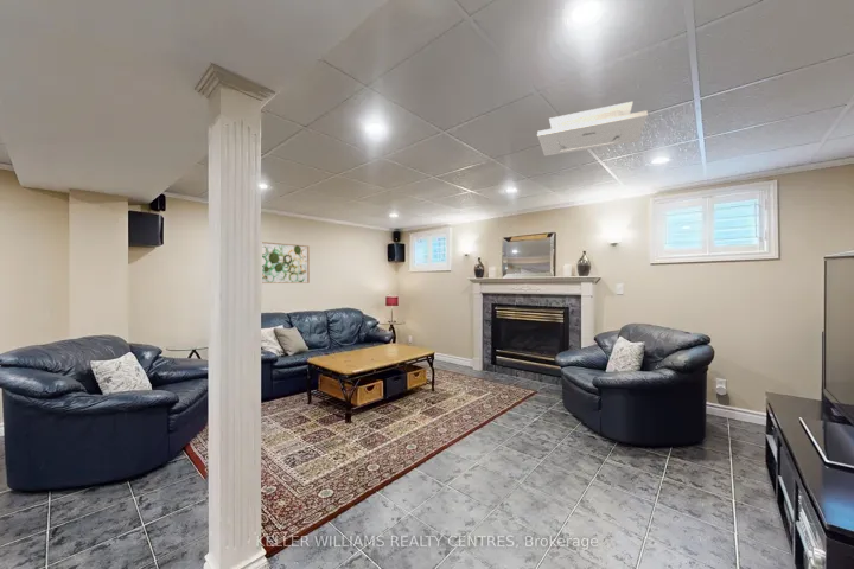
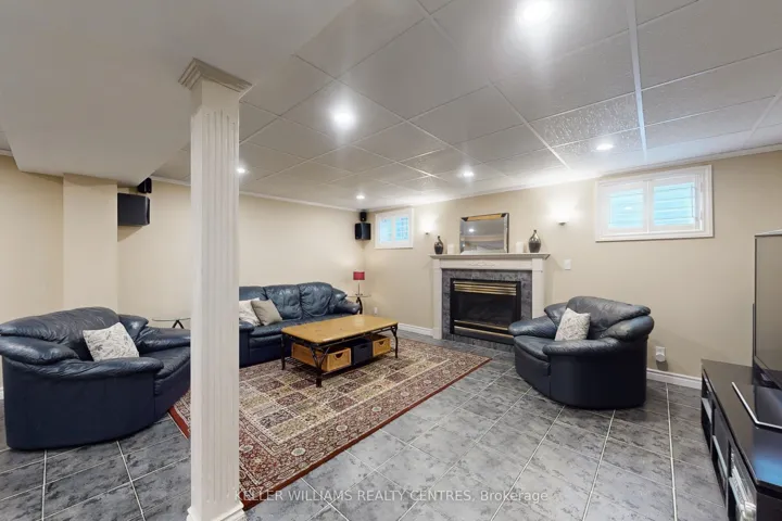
- wall art (283, 263)
- ceiling light (588, 128)
